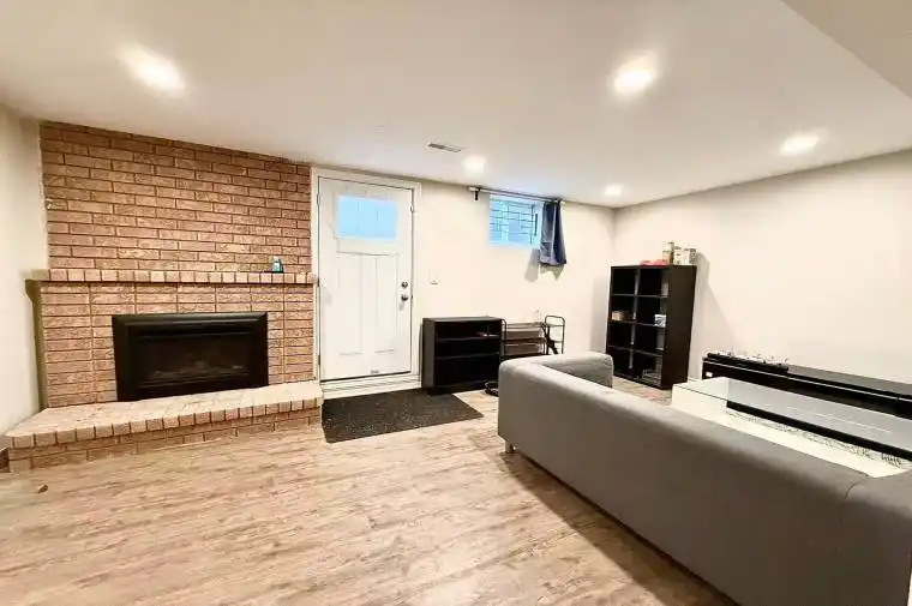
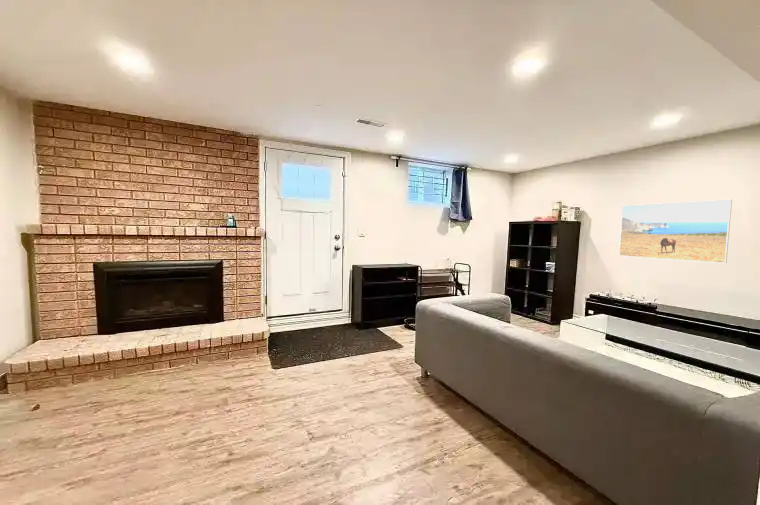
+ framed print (668, 231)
